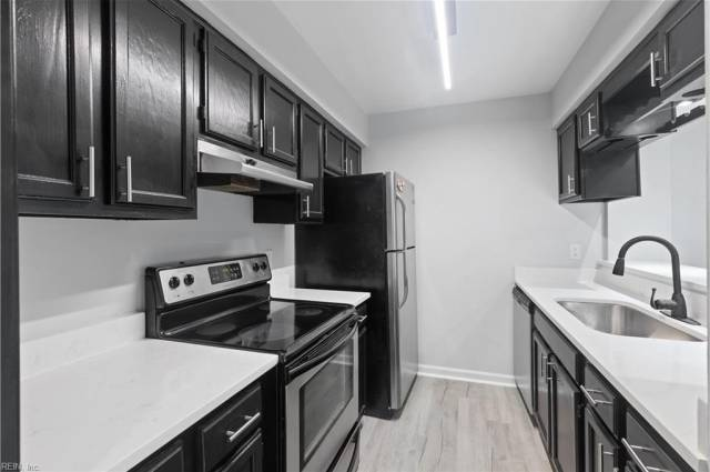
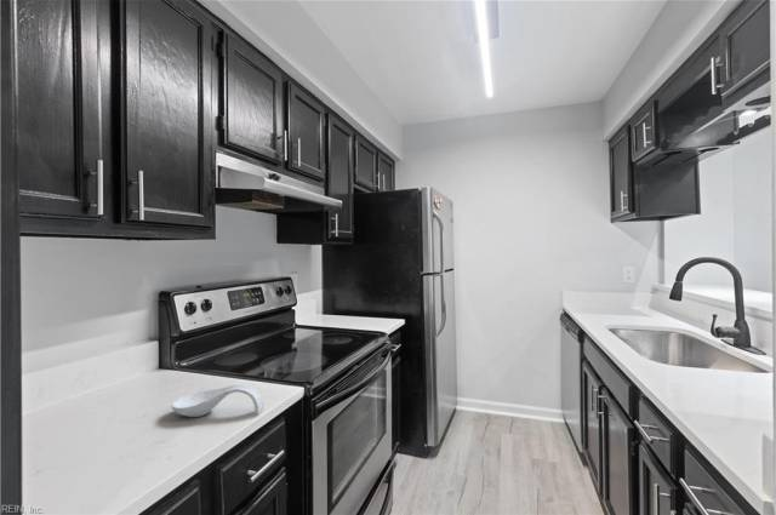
+ spoon rest (218, 399)
